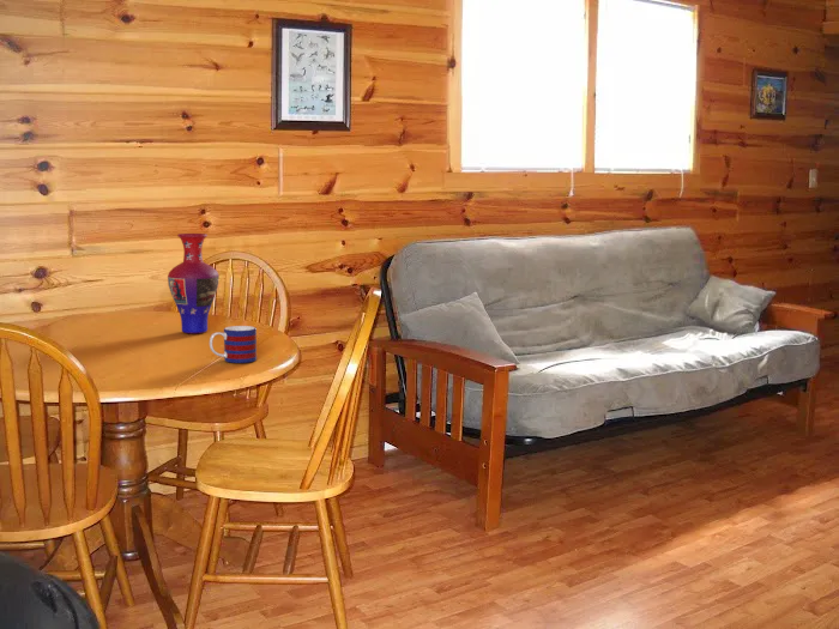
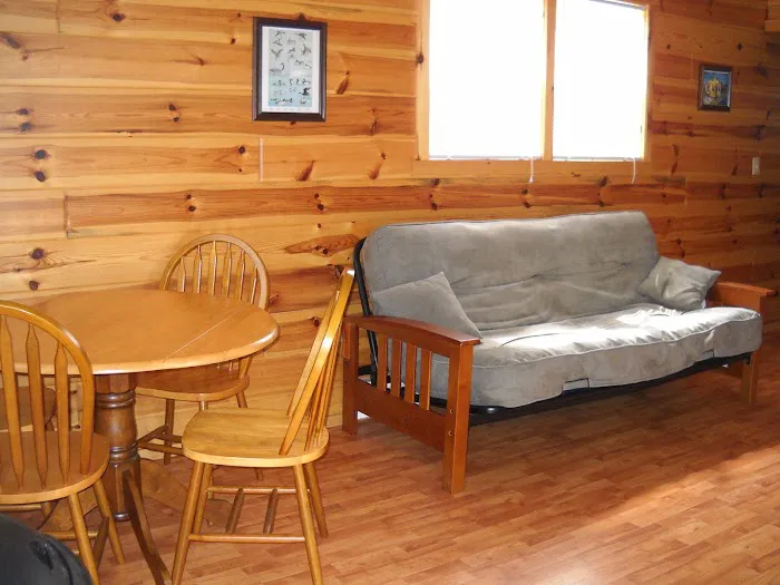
- mug (233, 344)
- vase (193, 283)
